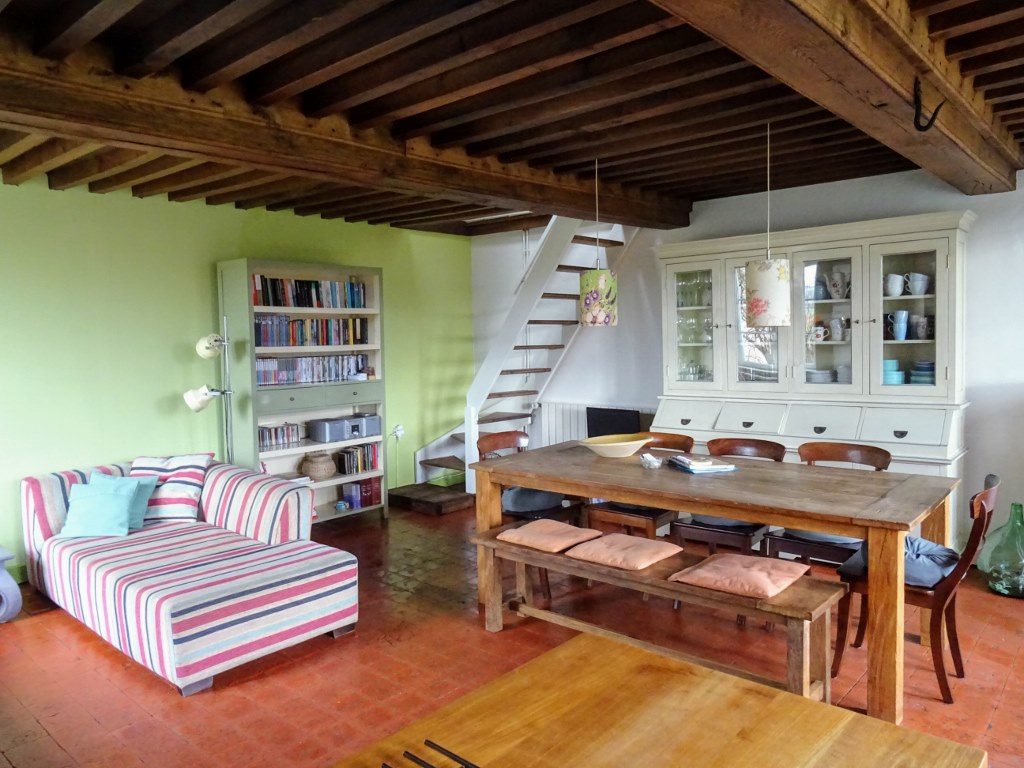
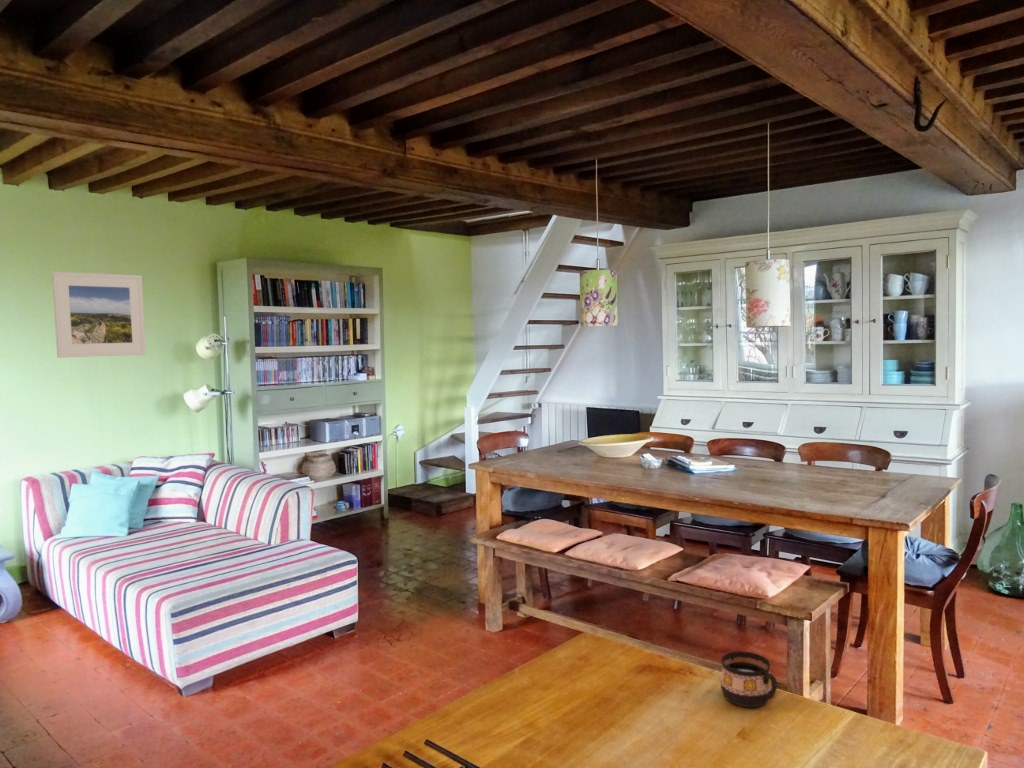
+ cup (746, 681)
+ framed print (101, 315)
